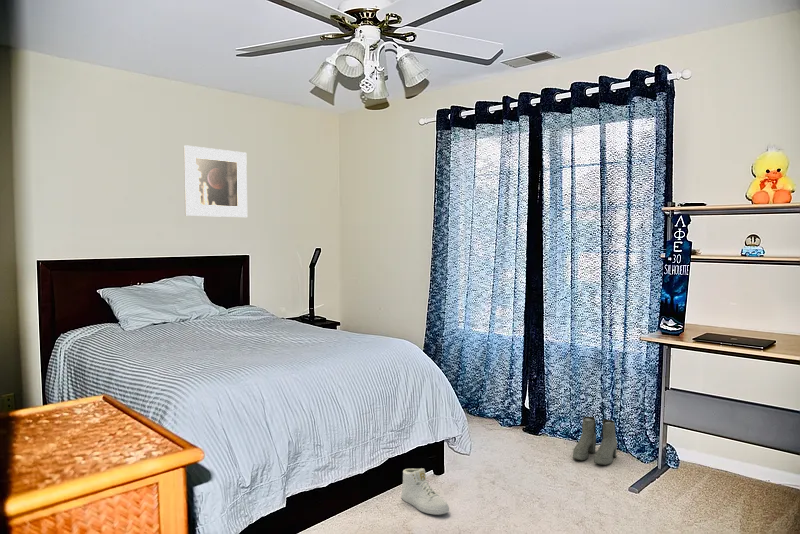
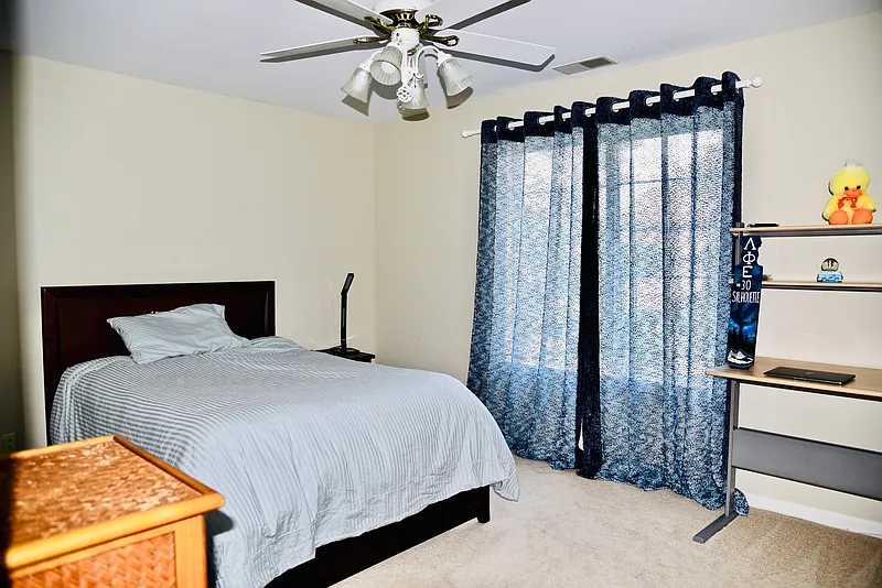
- boots (595, 439)
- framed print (216, 182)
- sneaker (423, 488)
